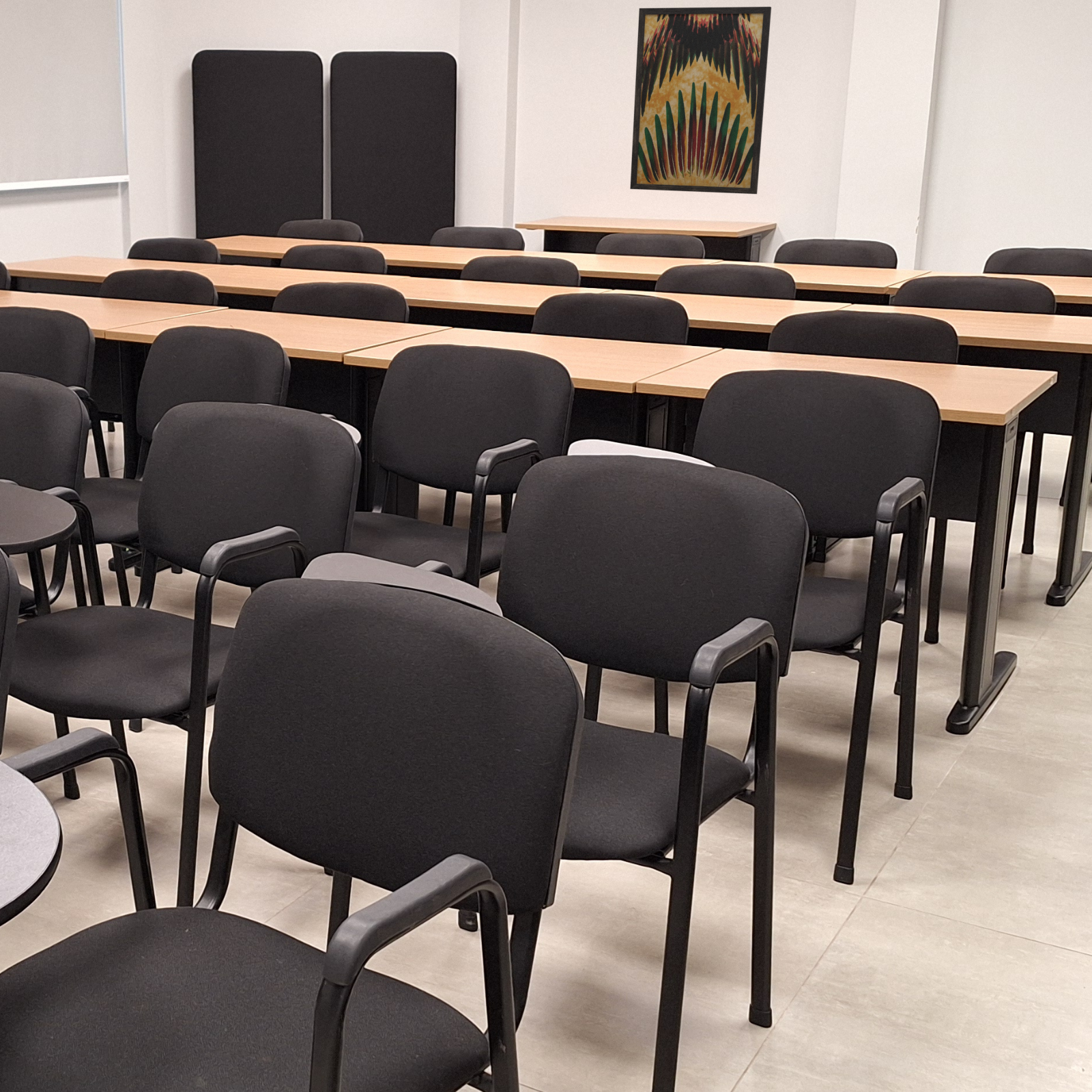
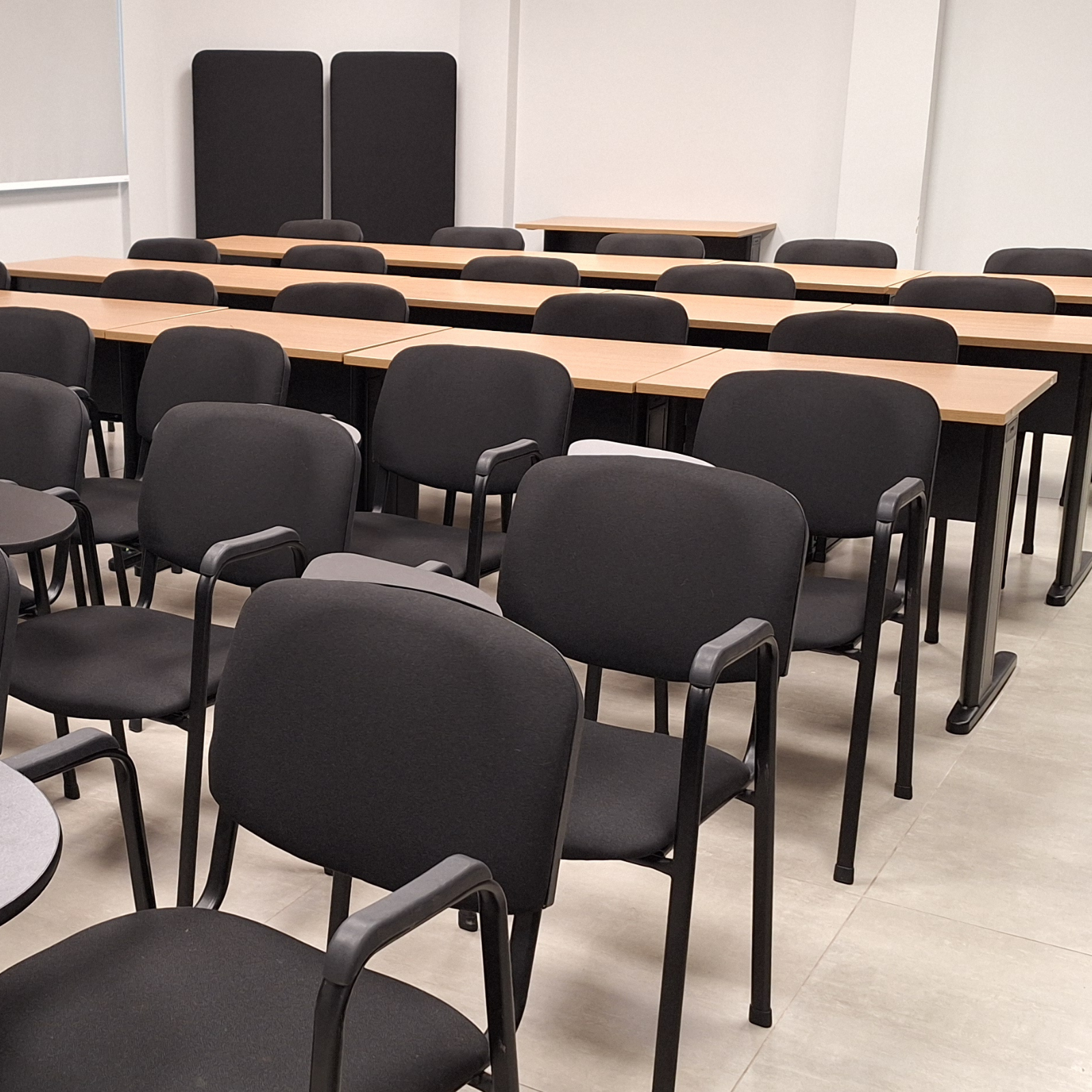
- wall art (698, 101)
